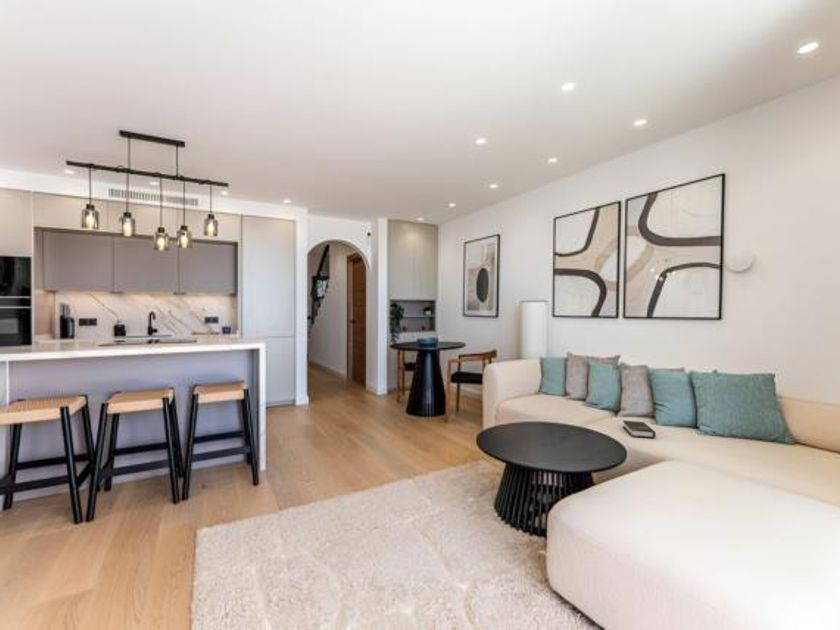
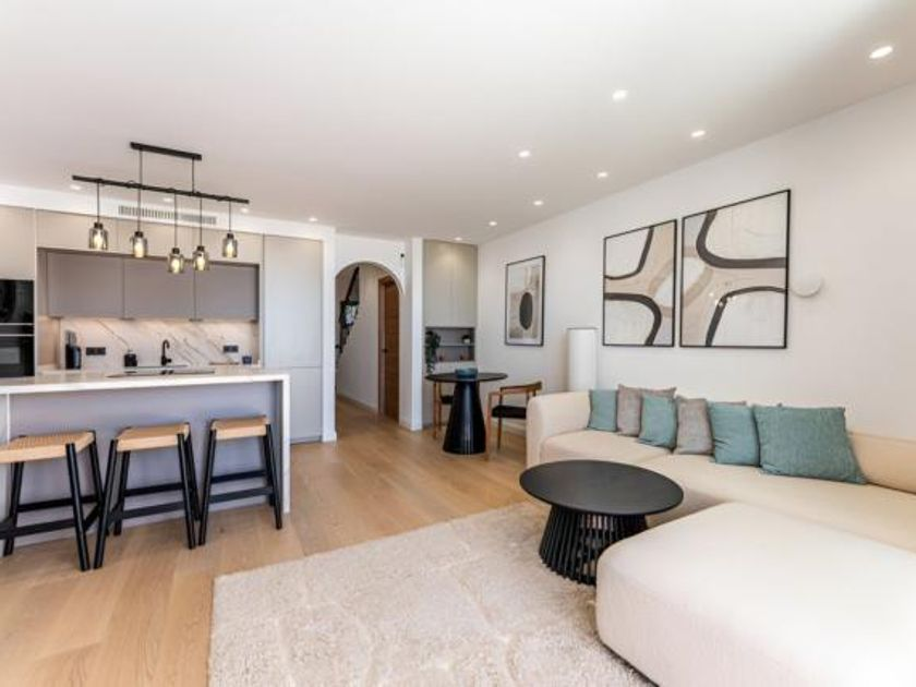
- hardback book (638, 429)
